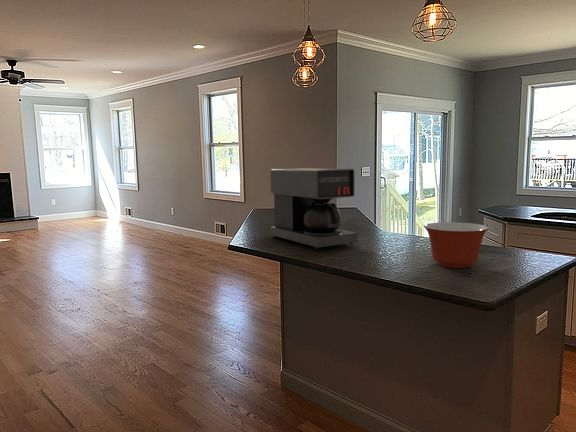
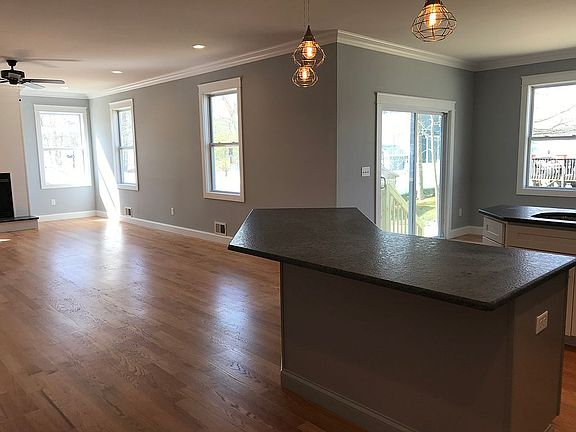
- coffee maker (311, 205)
- mixing bowl (455, 245)
